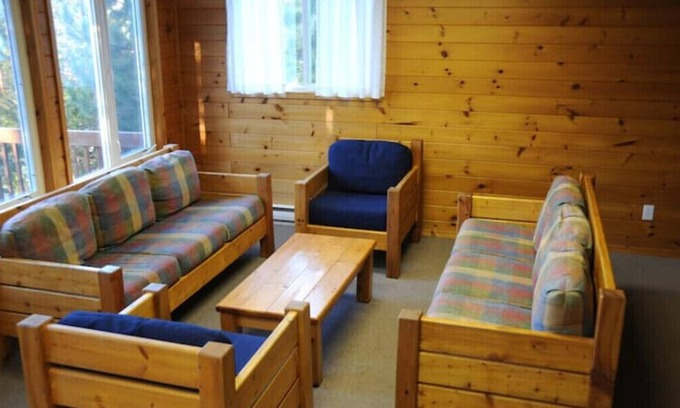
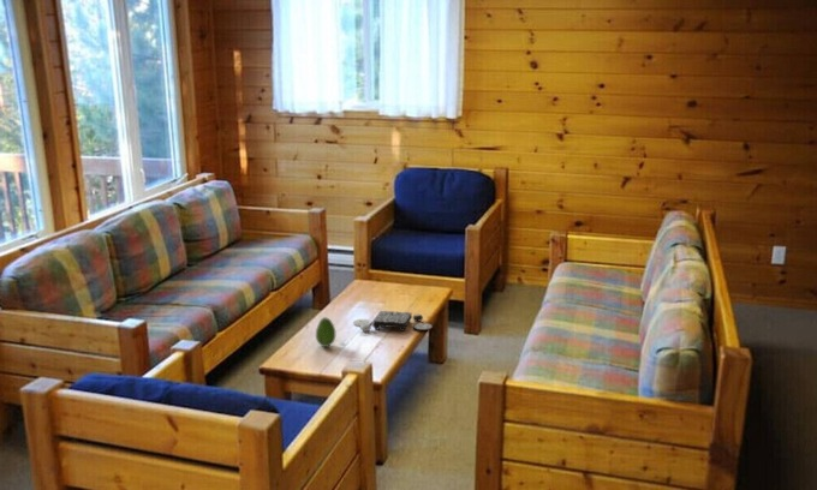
+ fruit (326, 331)
+ board game (392, 321)
